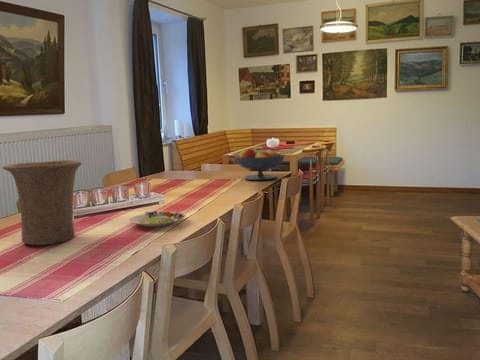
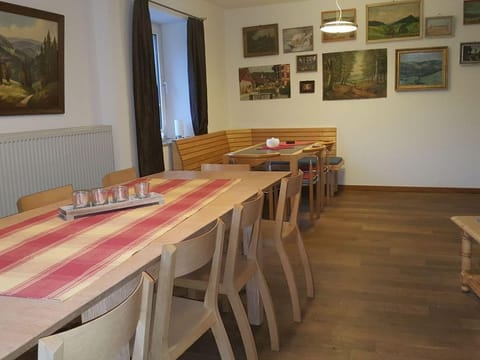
- vase (46, 200)
- salad plate (157, 219)
- fruit bowl (260, 162)
